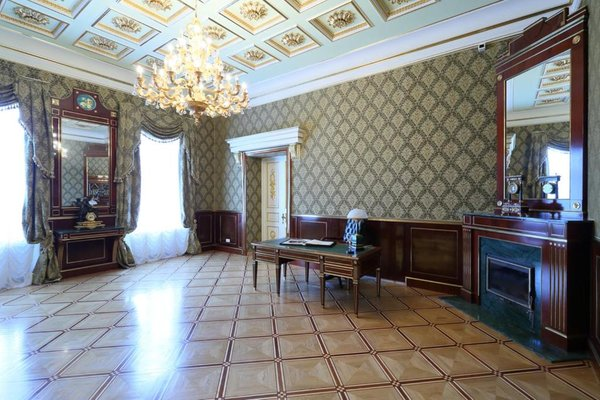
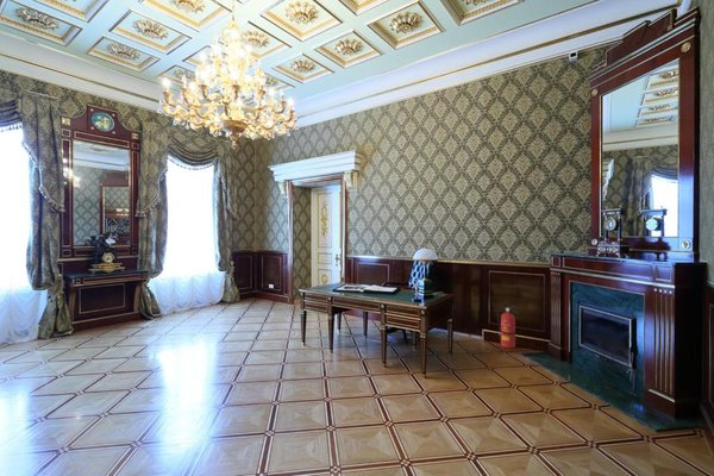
+ fire extinguisher (507, 326)
